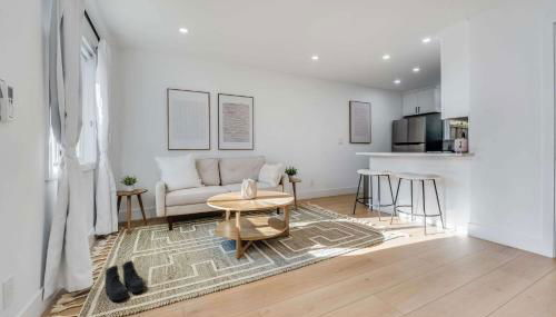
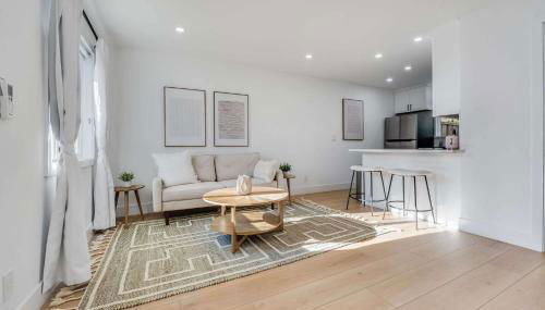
- boots (125, 277)
